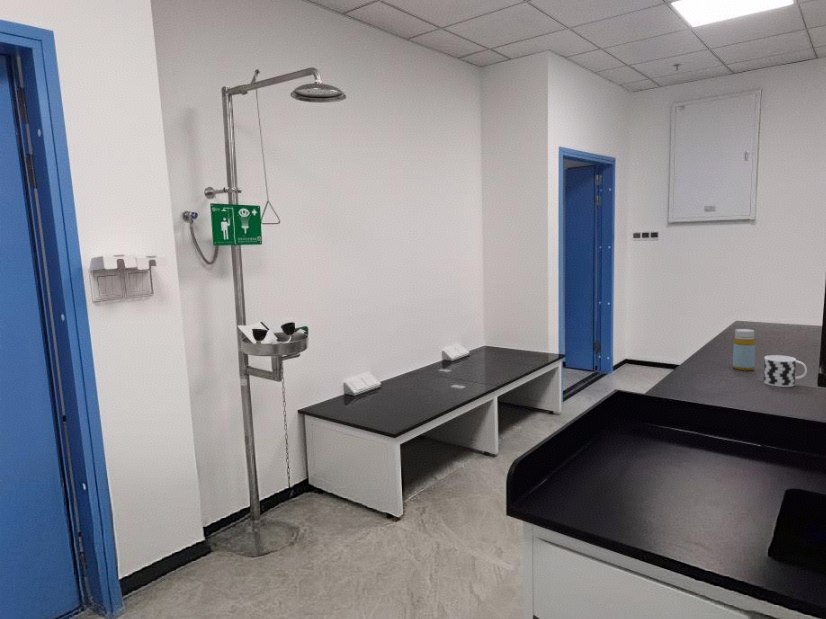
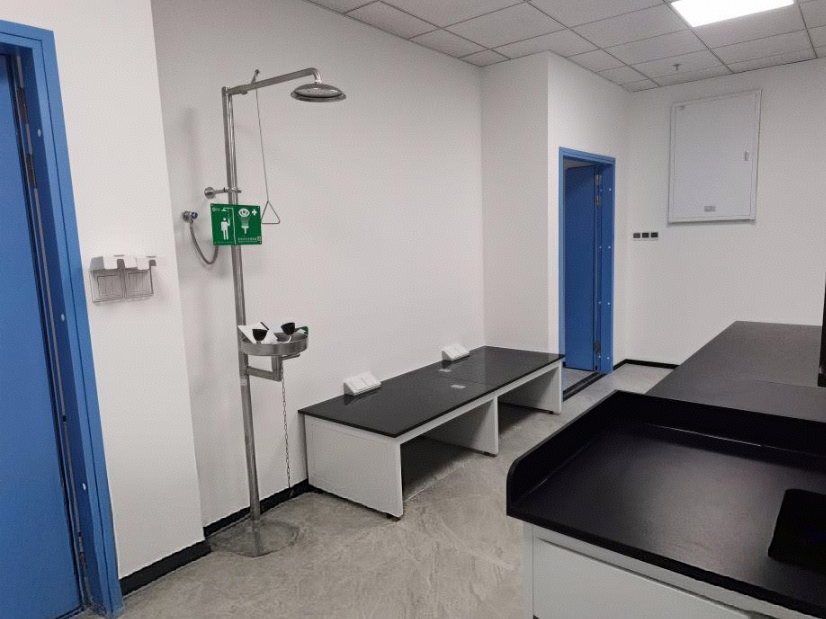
- cup (785, 371)
- bottle (744, 349)
